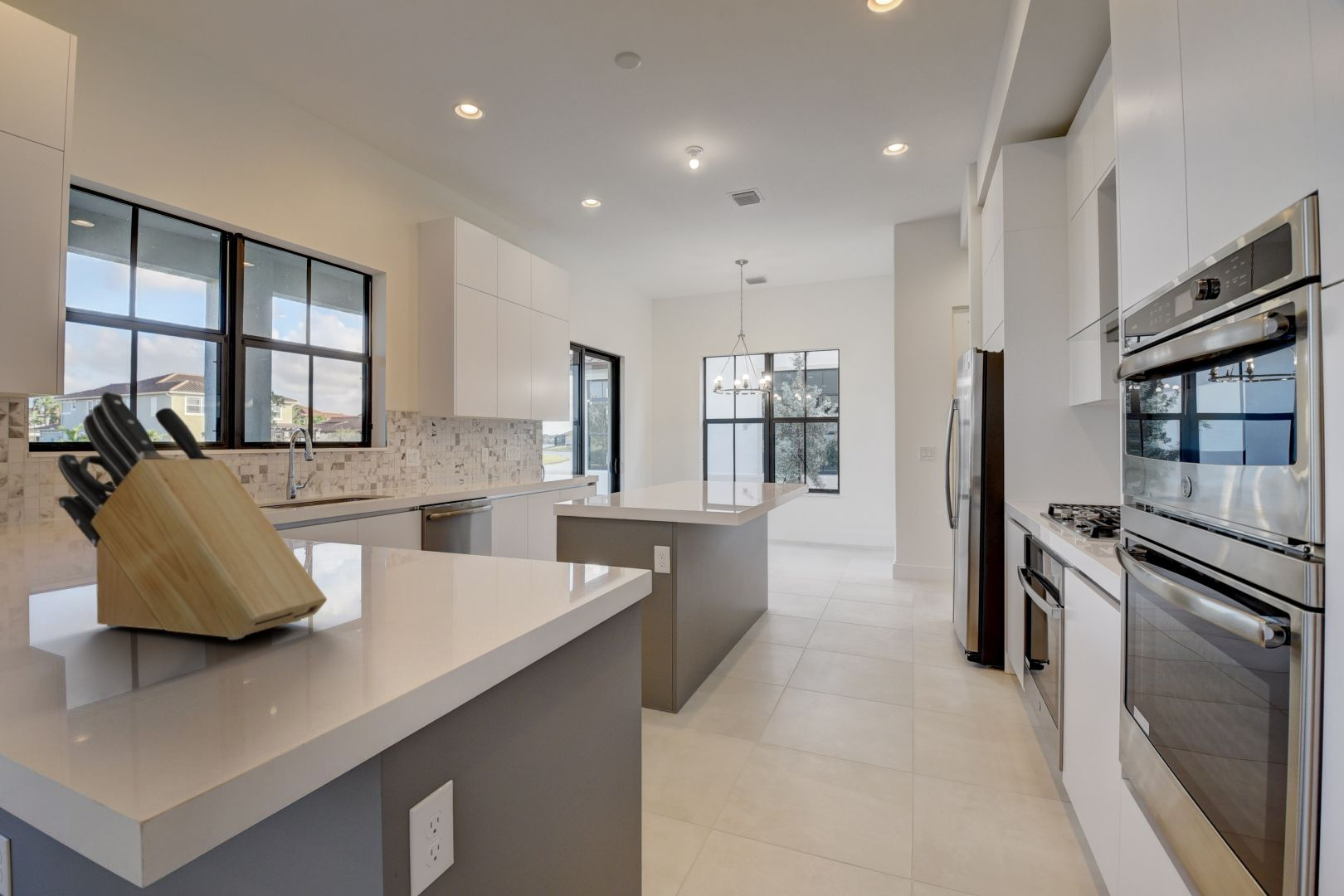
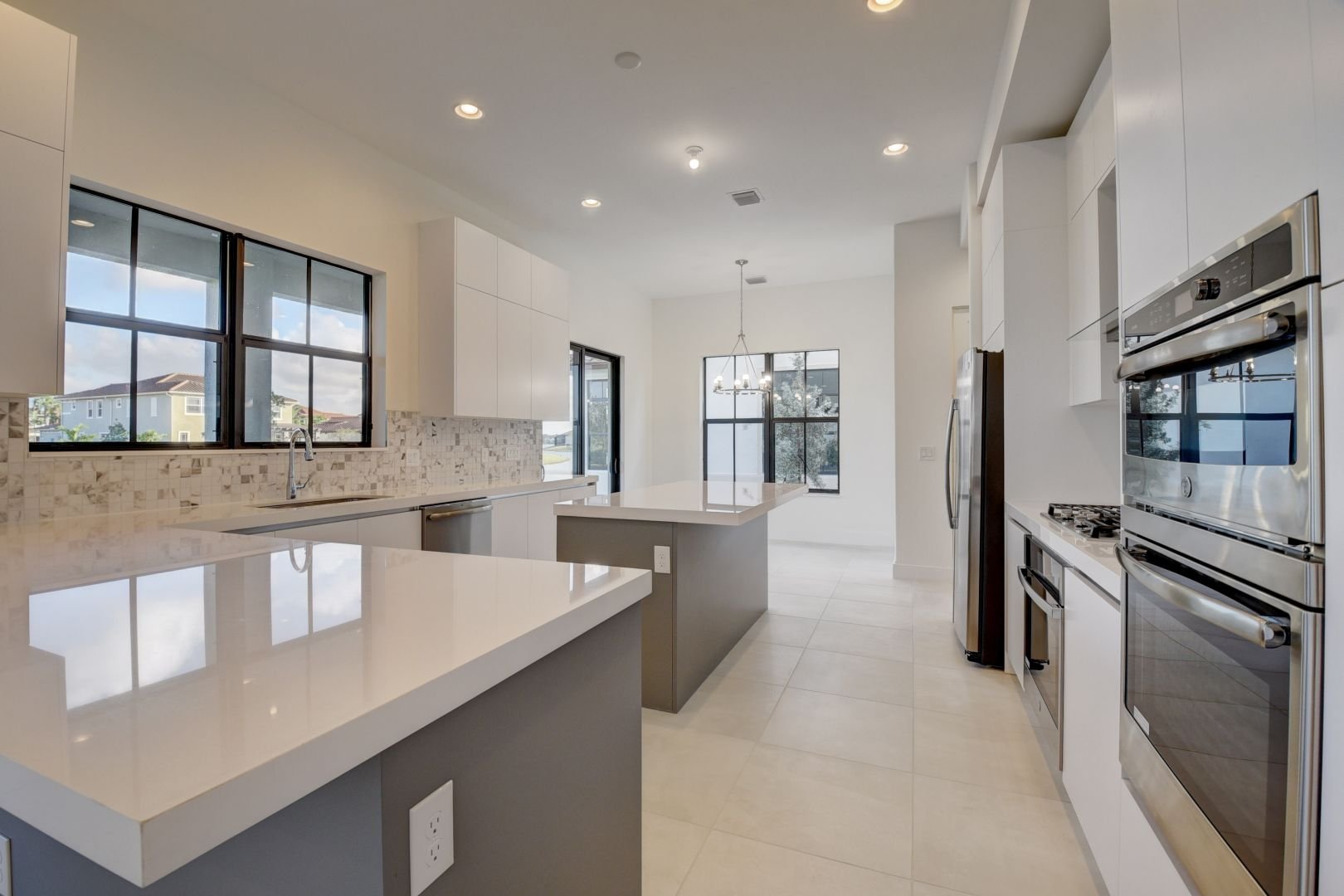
- knife block (188, 506)
